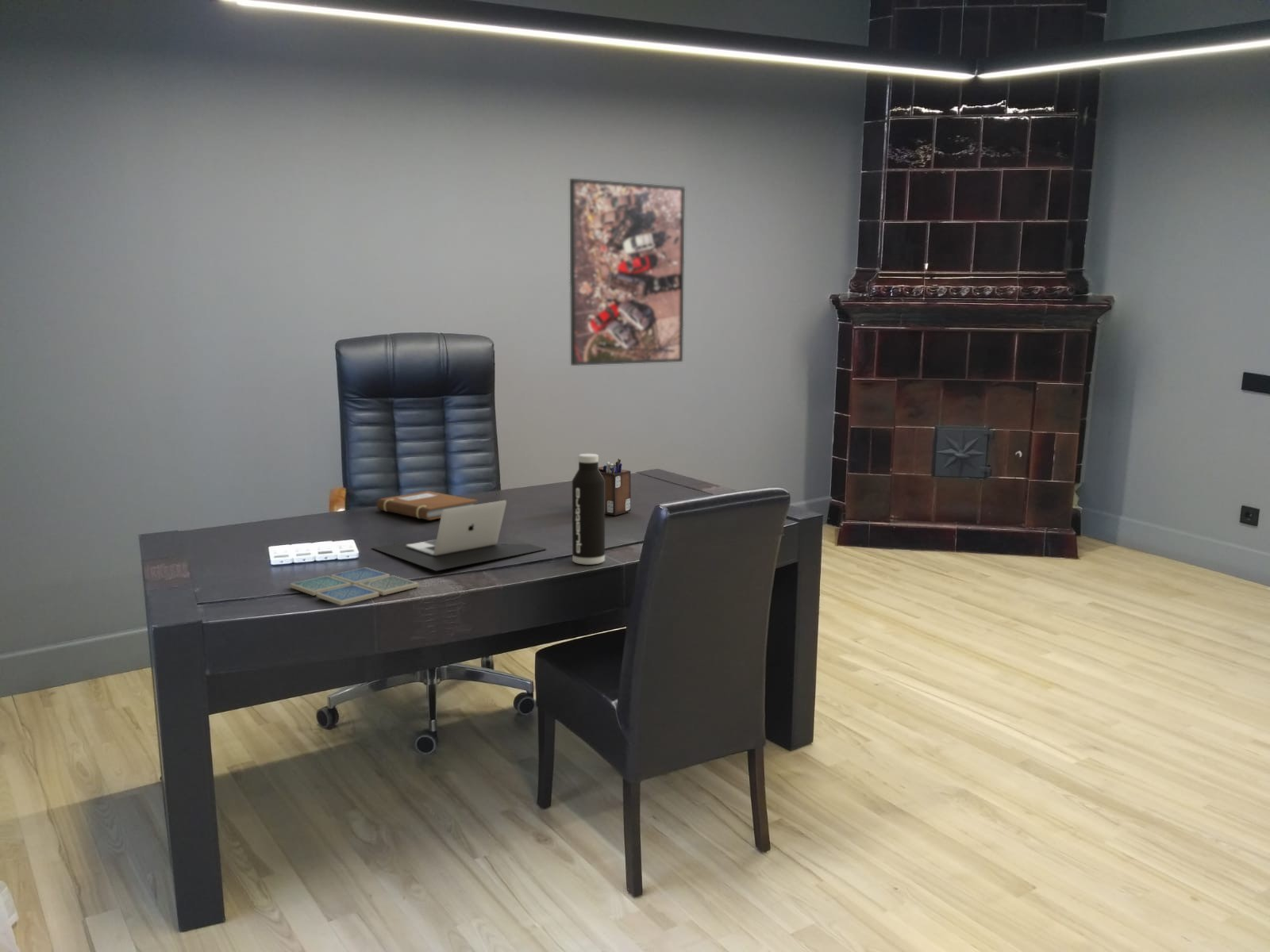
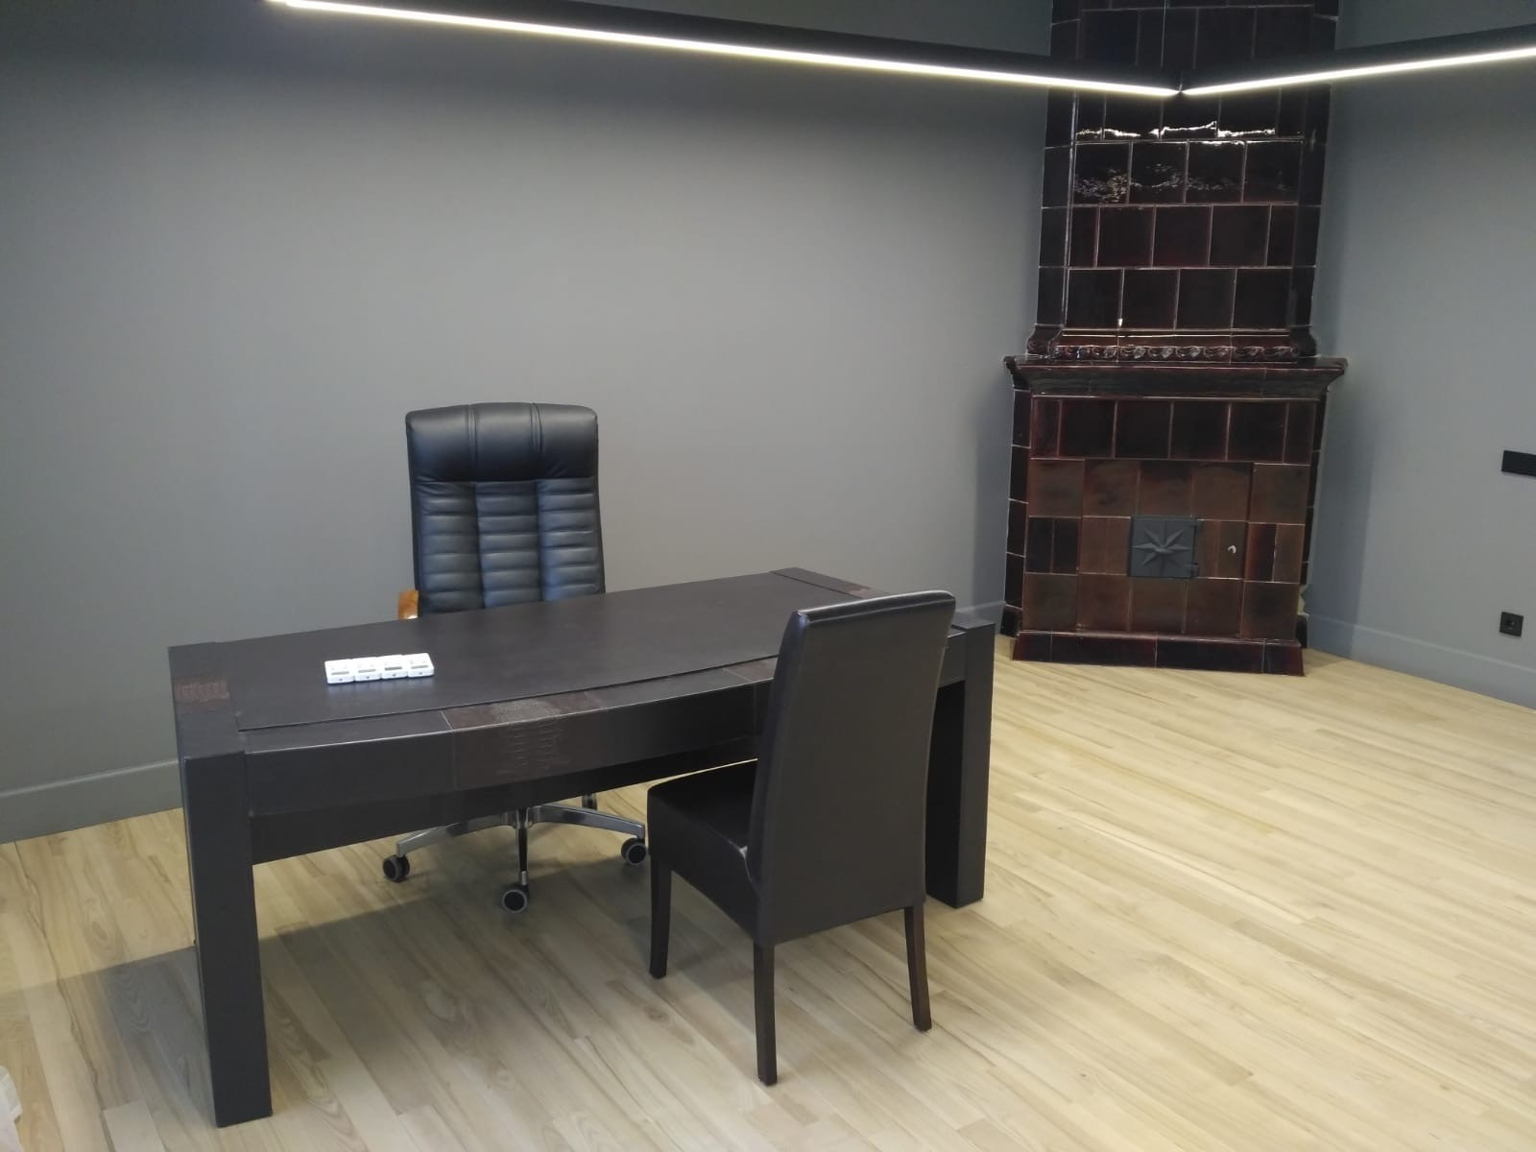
- notebook (425, 505)
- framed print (629, 274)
- desk organizer (608, 482)
- water bottle (588, 508)
- laptop (458, 524)
- drink coaster (354, 585)
